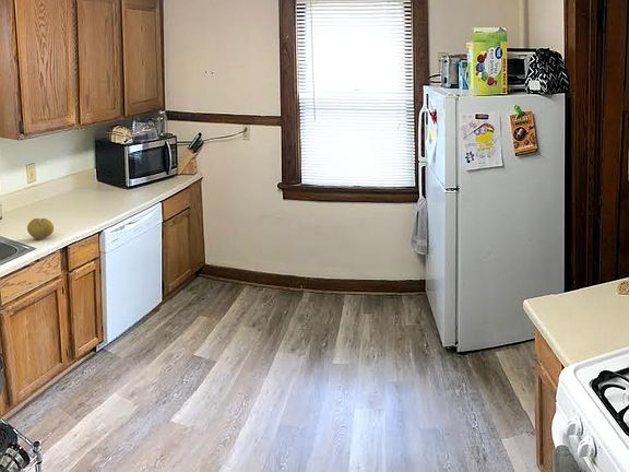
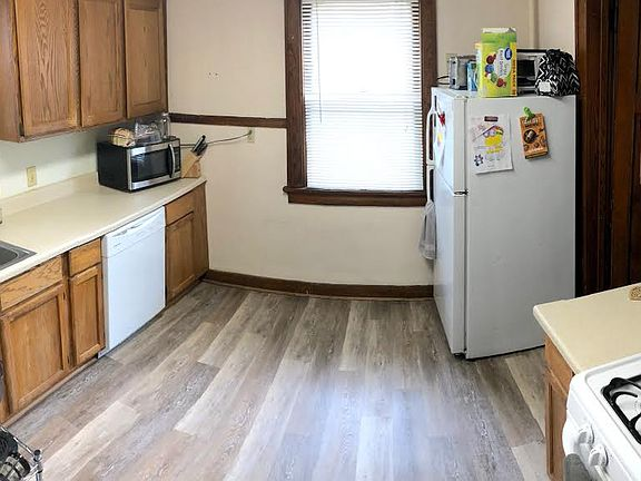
- fruit (39, 228)
